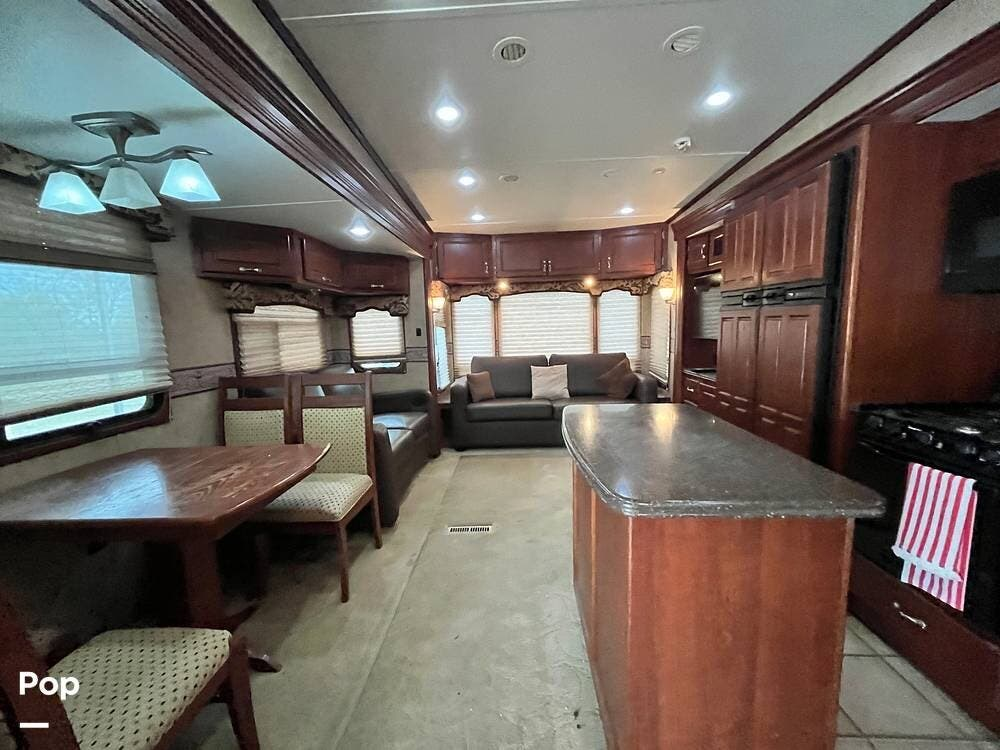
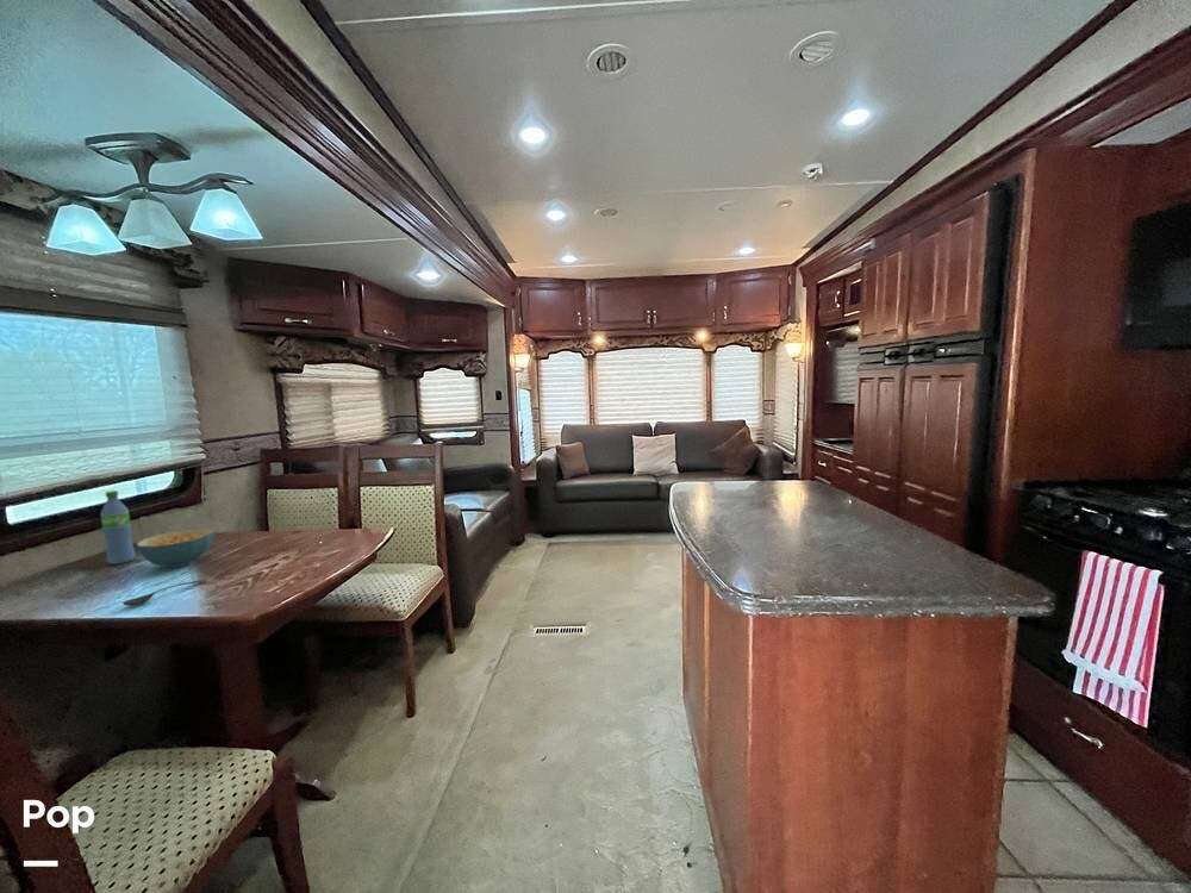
+ soupspoon (166, 588)
+ water bottle (117, 526)
+ cereal bowl (177, 550)
